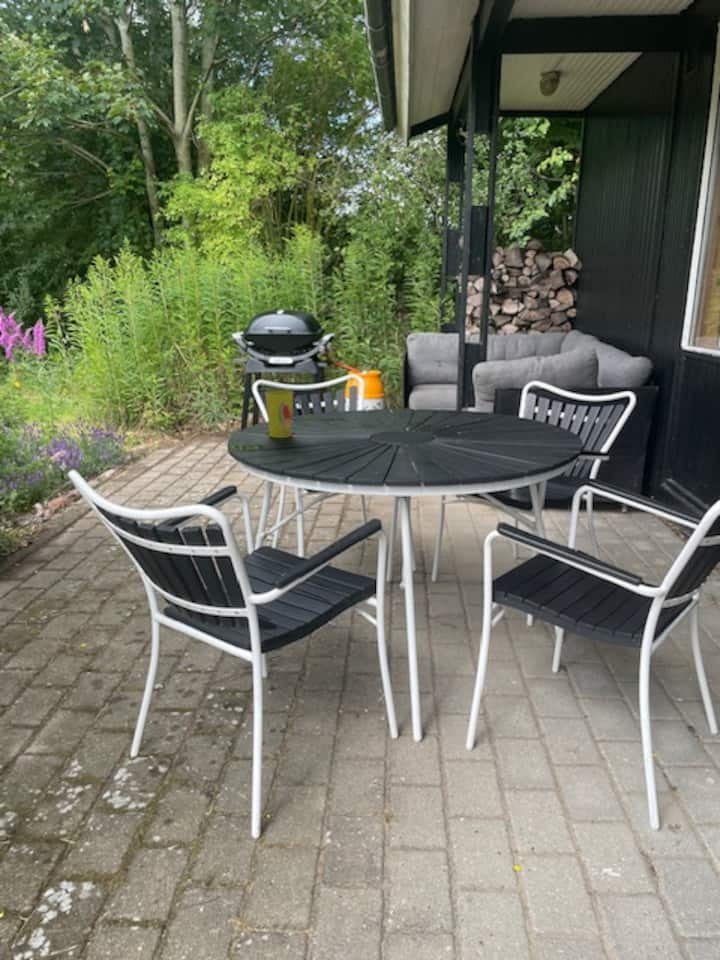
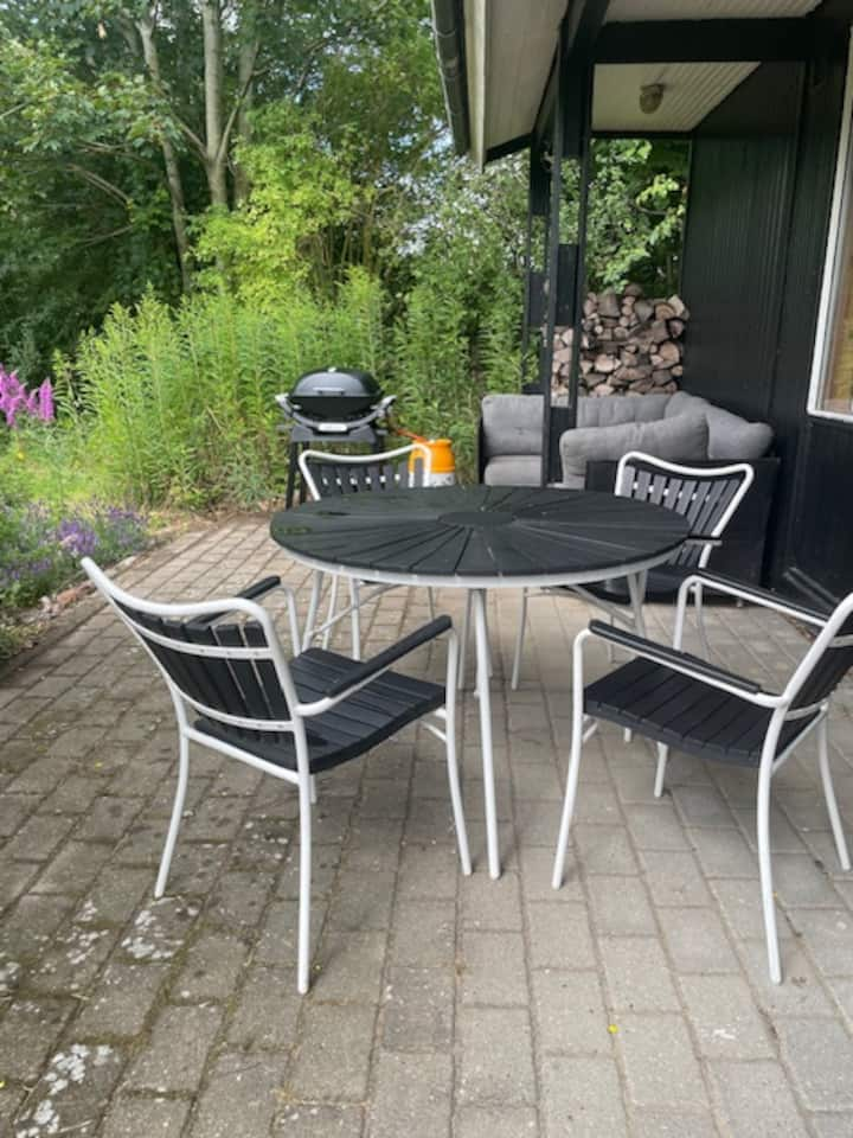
- cup (279, 414)
